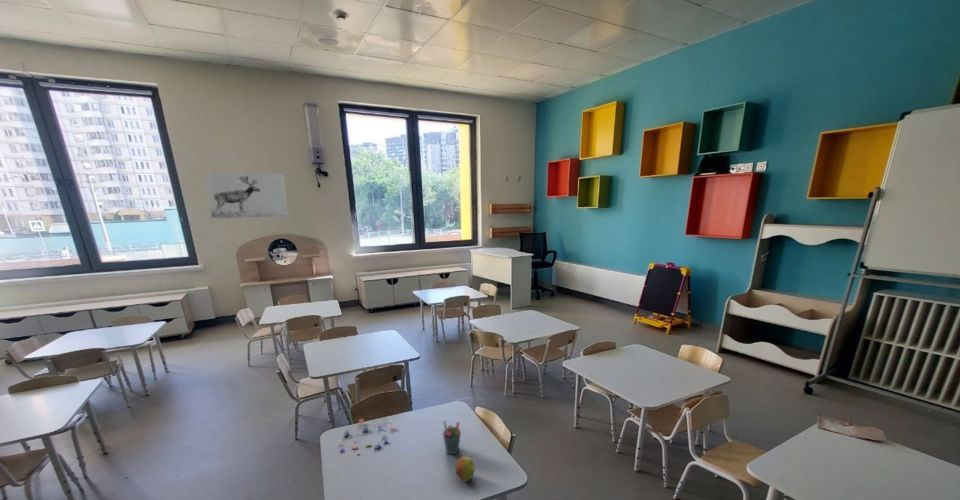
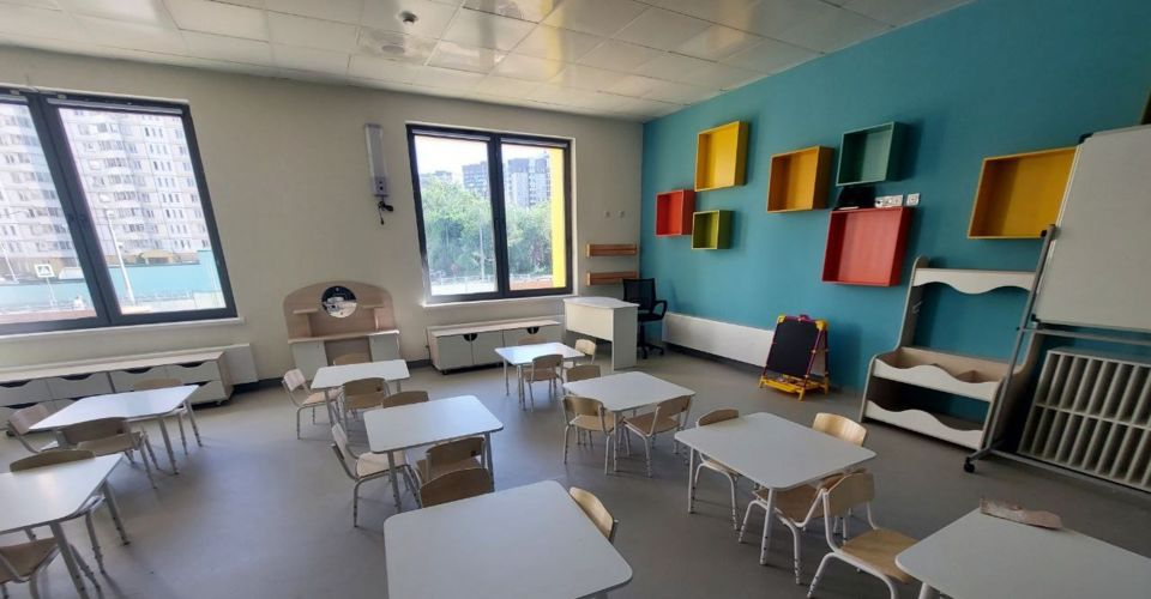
- wall art (248, 195)
- pen holder (452, 436)
- toy blocks (366, 428)
- apple (465, 468)
